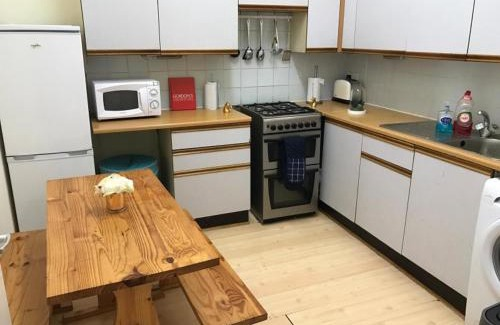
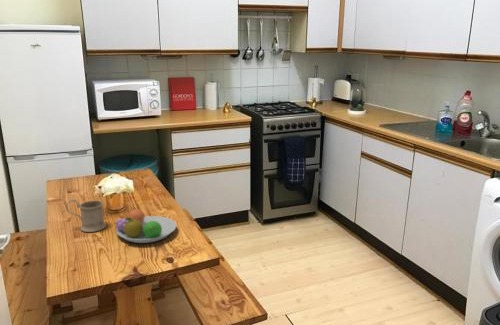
+ fruit bowl (145, 222)
+ mug (86, 213)
